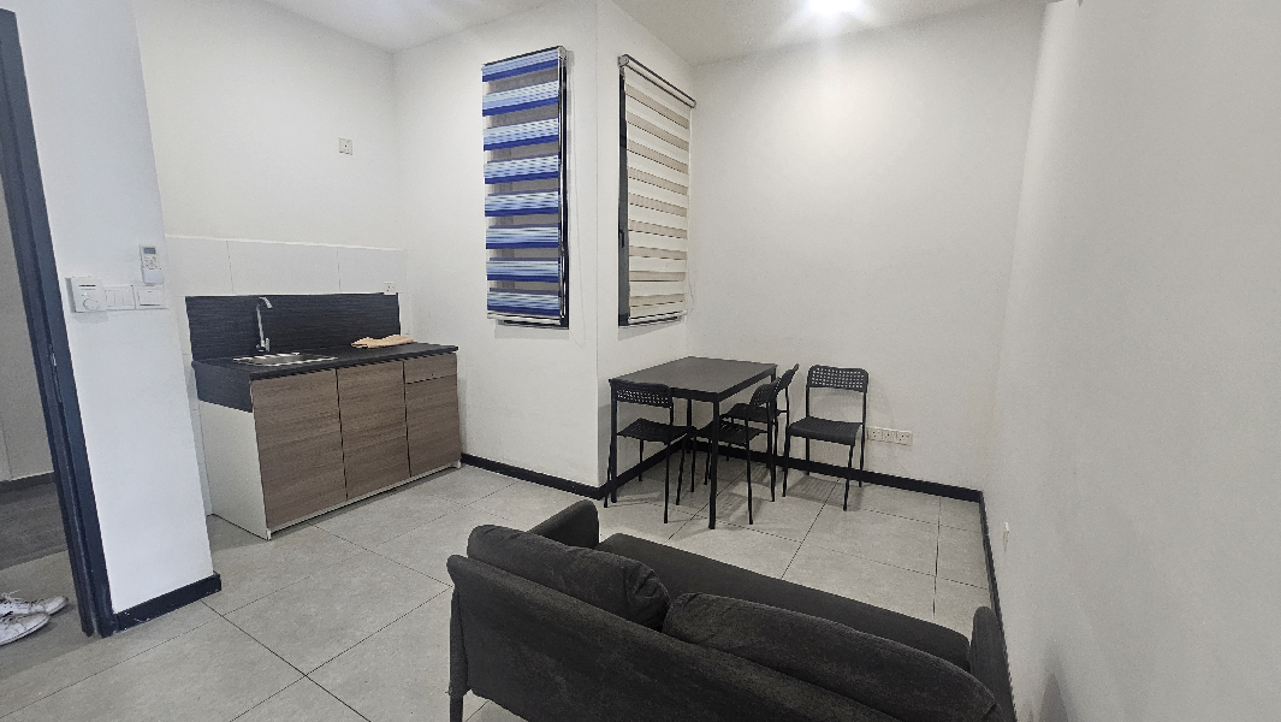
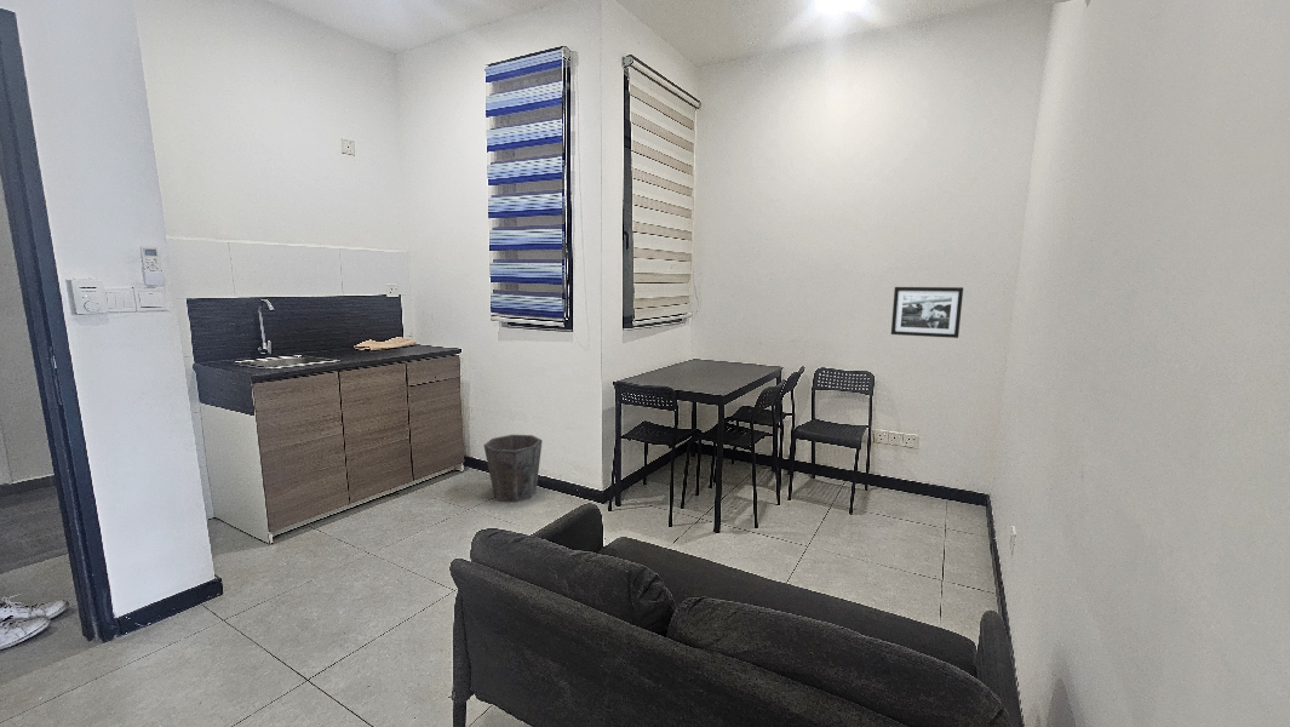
+ picture frame (925, 311)
+ waste bin (514, 468)
